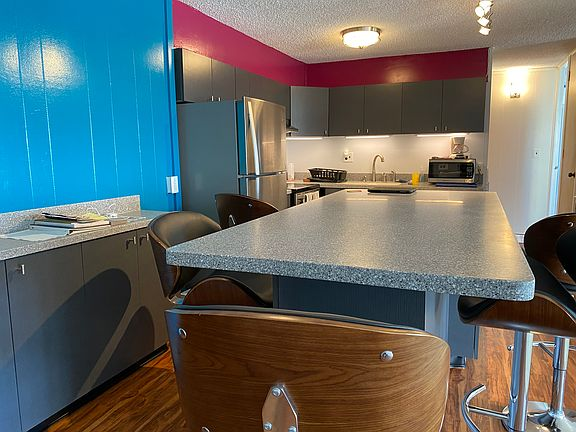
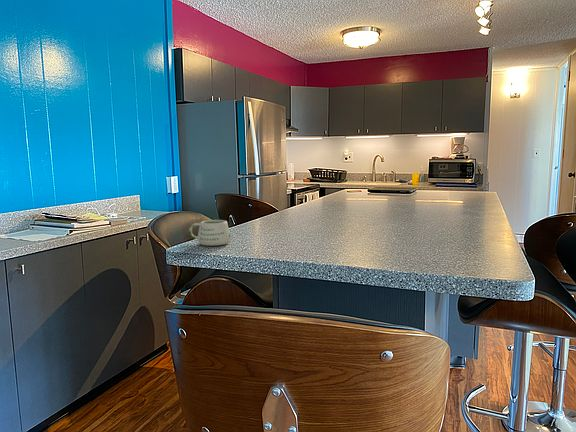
+ mug (208, 232)
